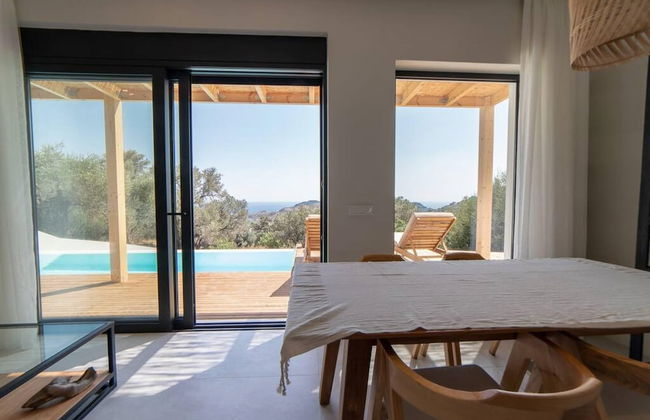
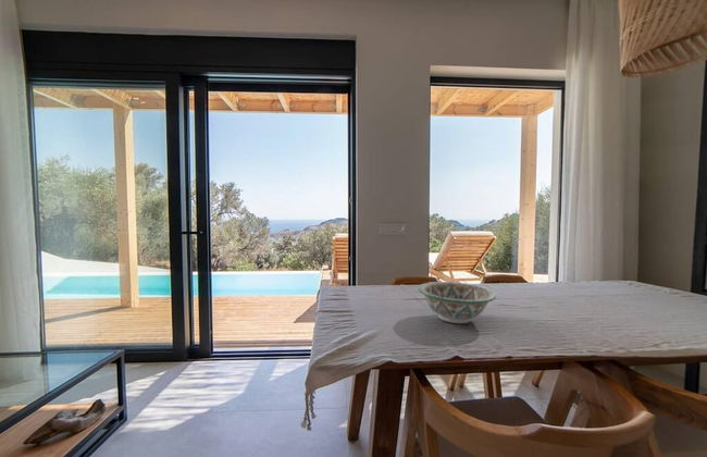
+ decorative bowl (455, 304)
